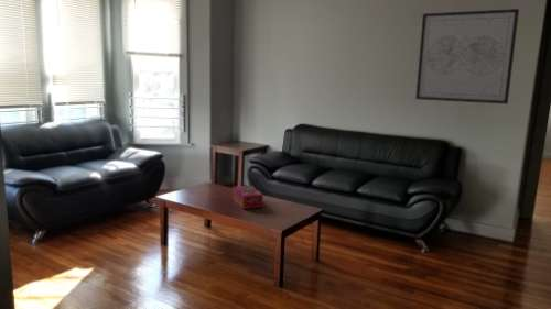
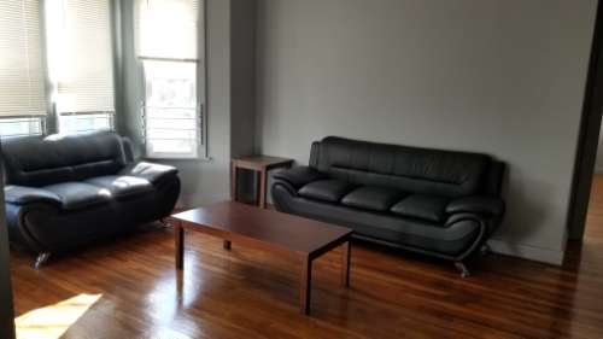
- wall art (464, 57)
- tissue box (247, 196)
